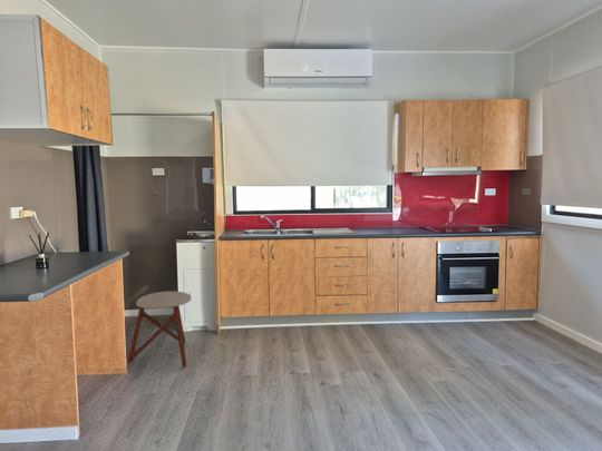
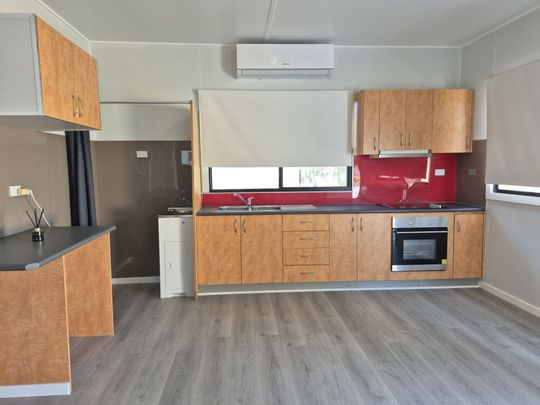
- stool (167, 329)
